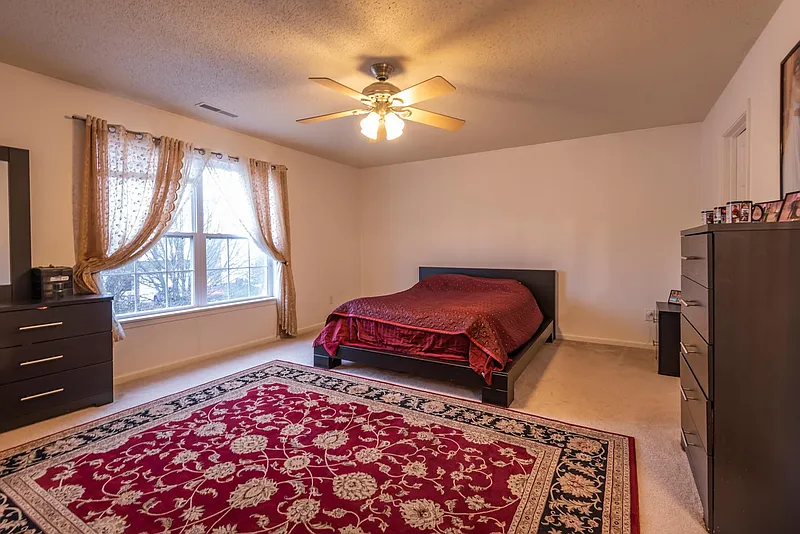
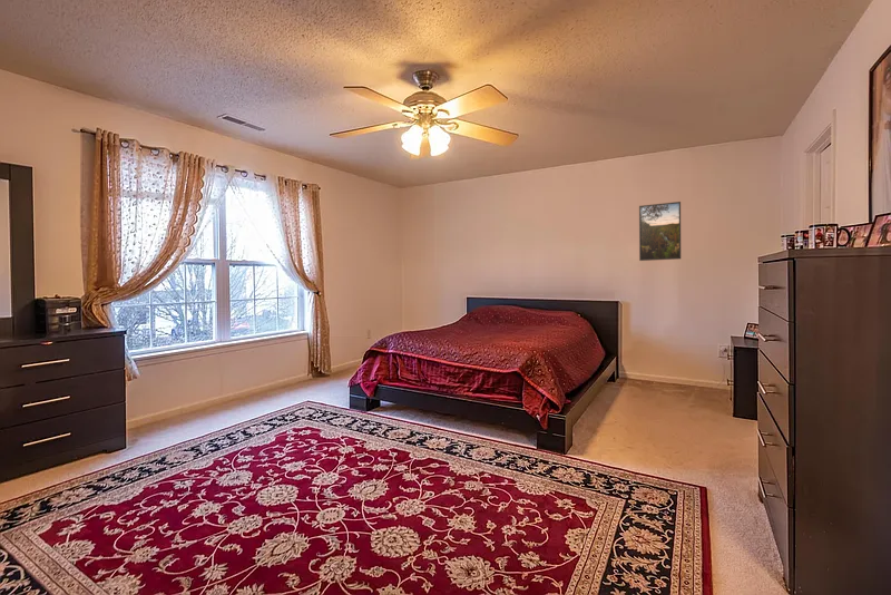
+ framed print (659, 232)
